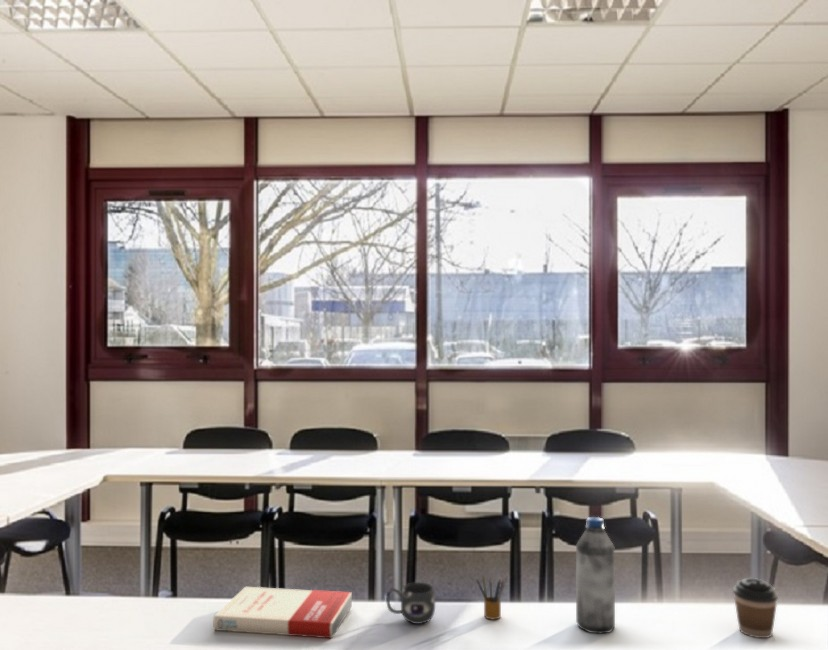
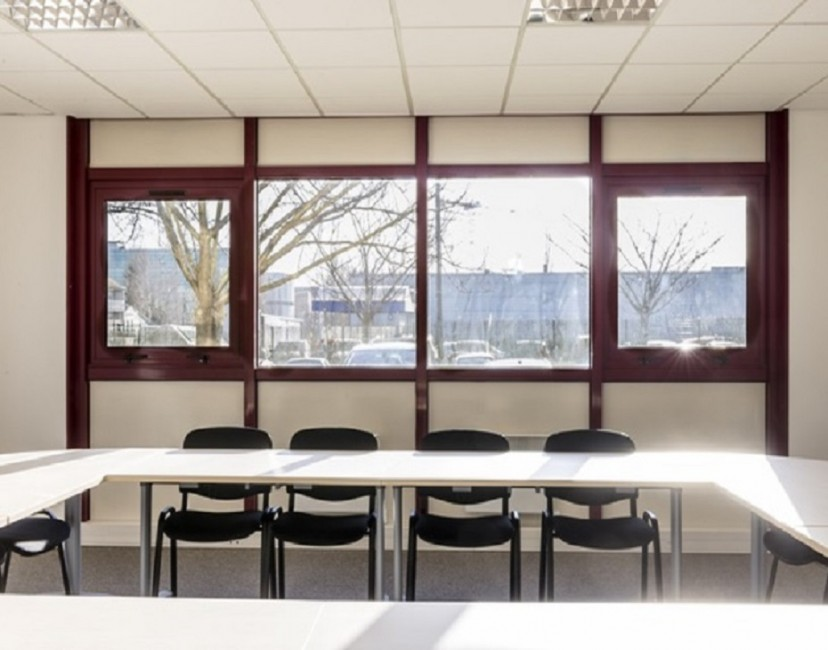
- book (285, 611)
- pencil box (491, 595)
- mug (410, 603)
- coffee cup (755, 605)
- water bottle (595, 572)
